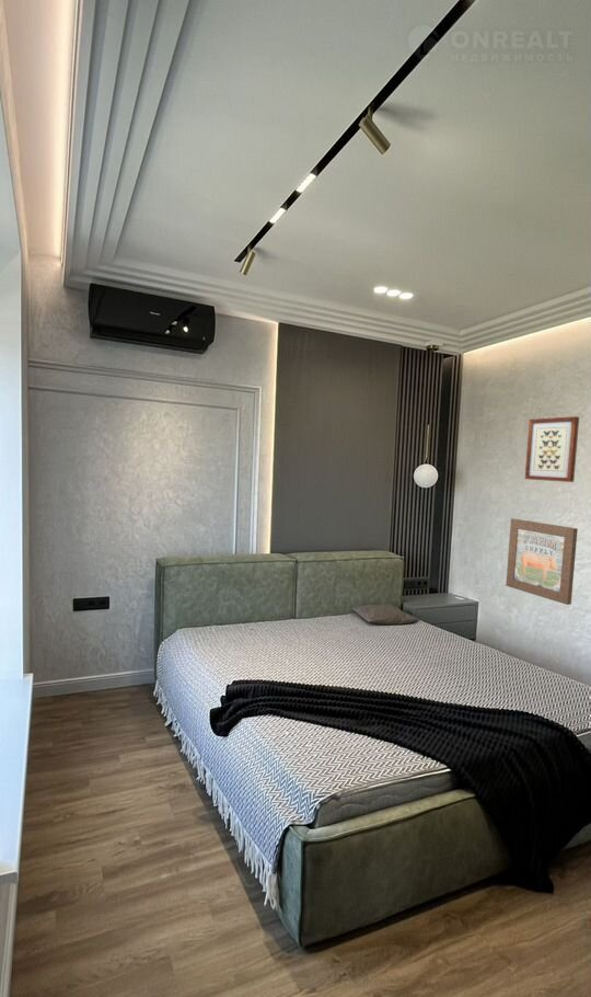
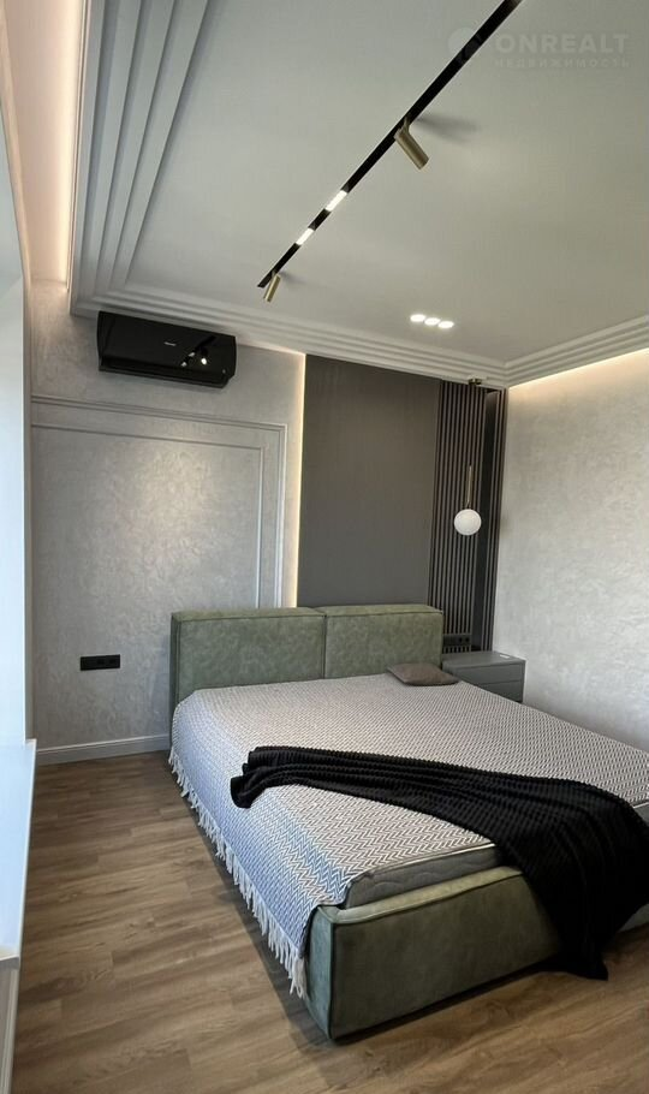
- wall art (538, 559)
- wall art (551, 449)
